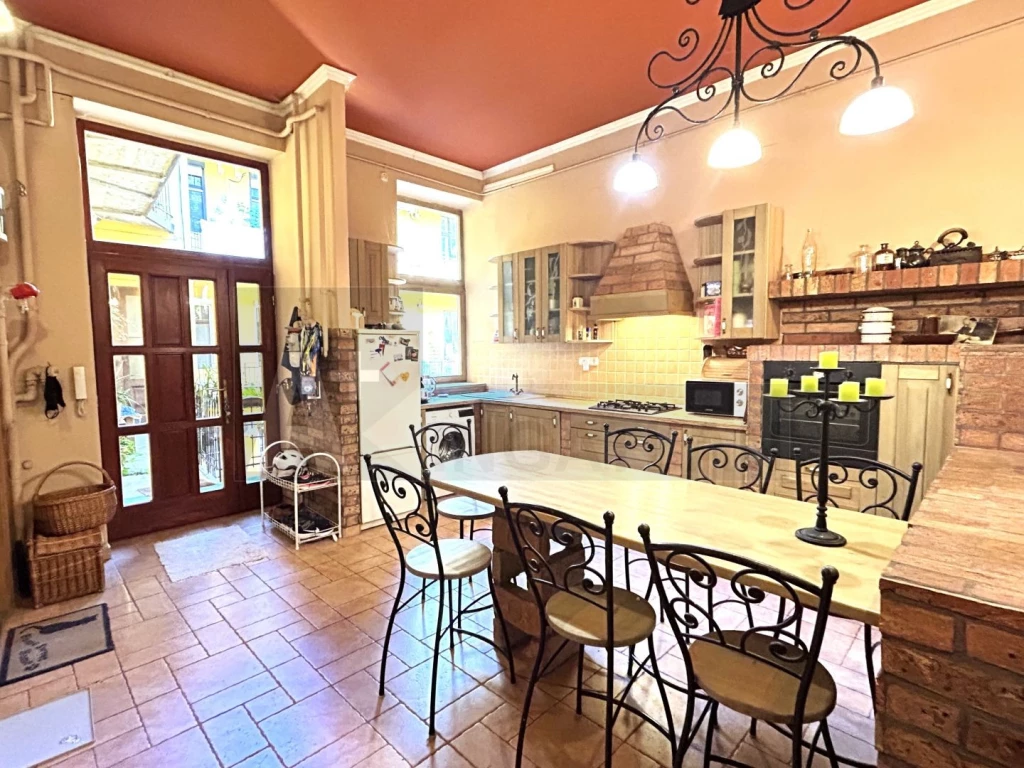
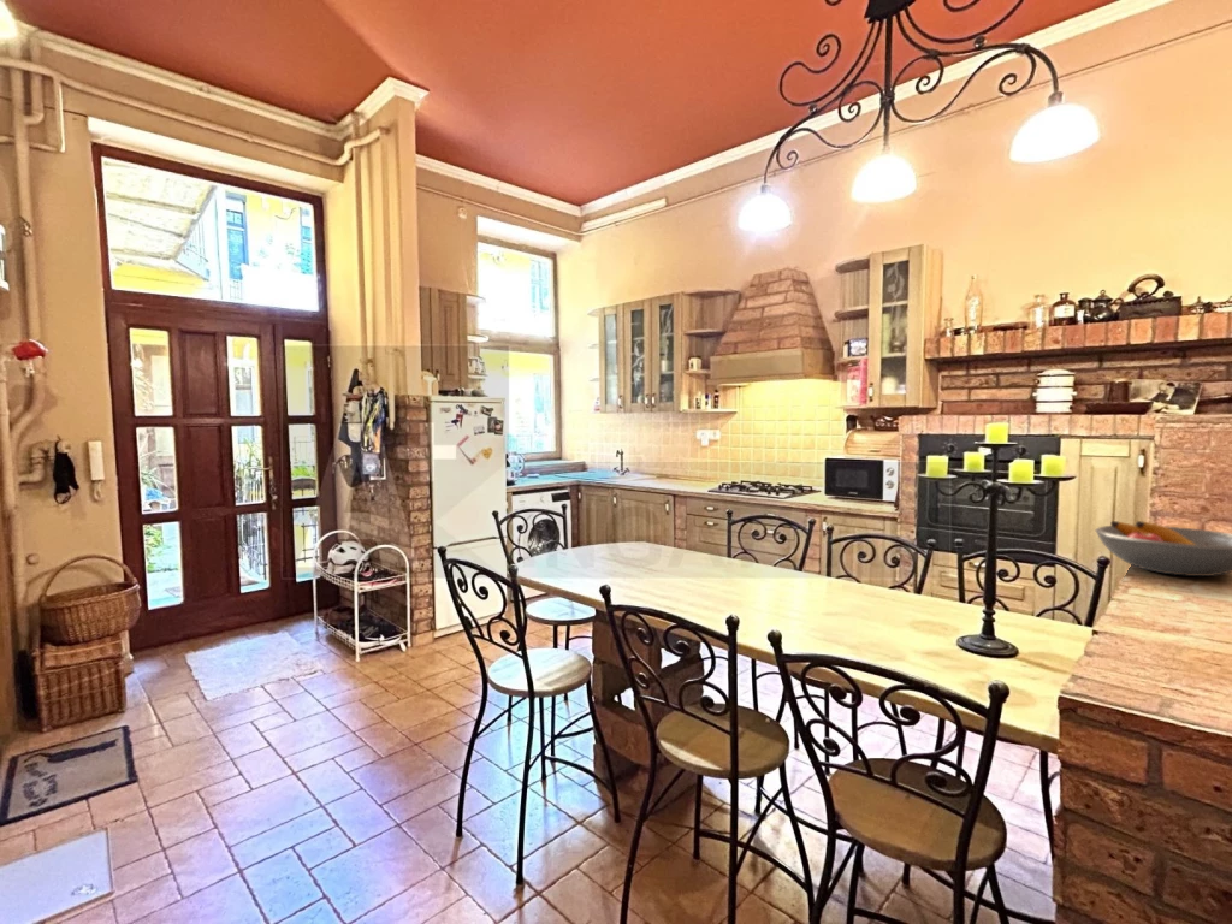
+ fruit bowl (1174, 547)
